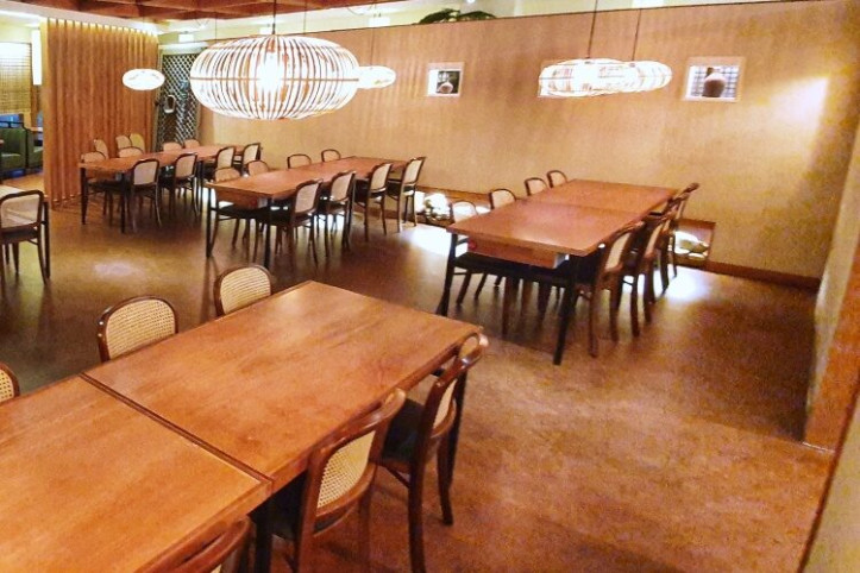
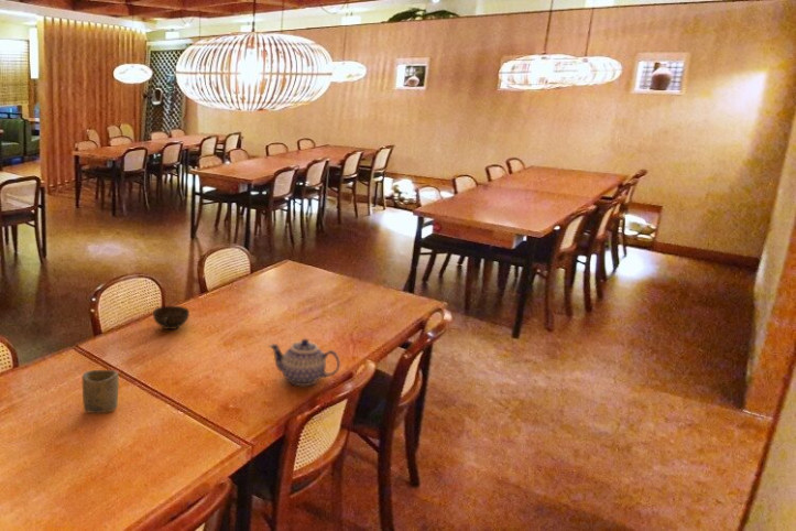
+ cup (100, 391)
+ cup (170, 319)
+ teapot (303, 359)
